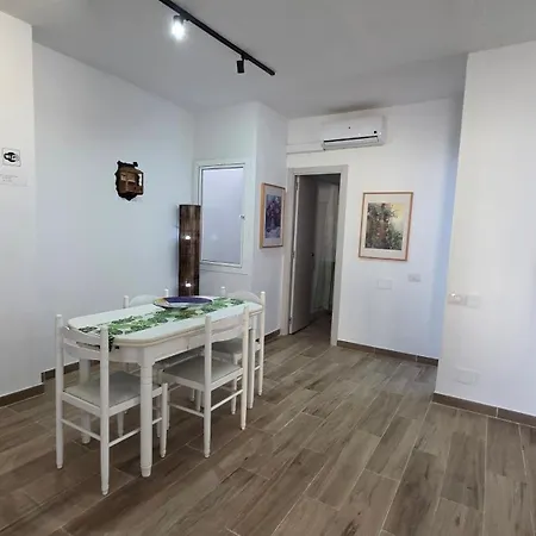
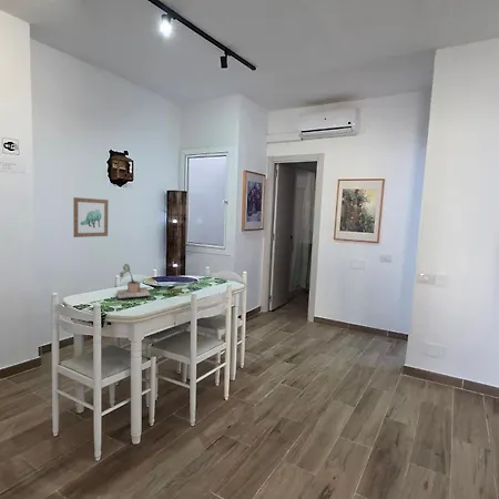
+ plant (133, 281)
+ wall art (91, 217)
